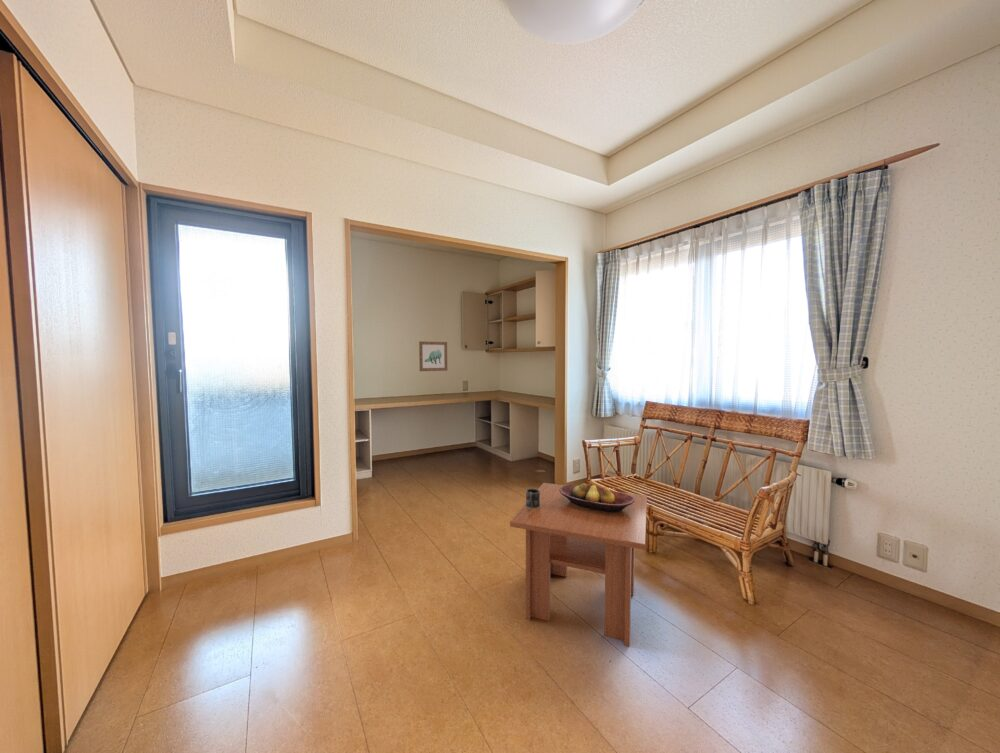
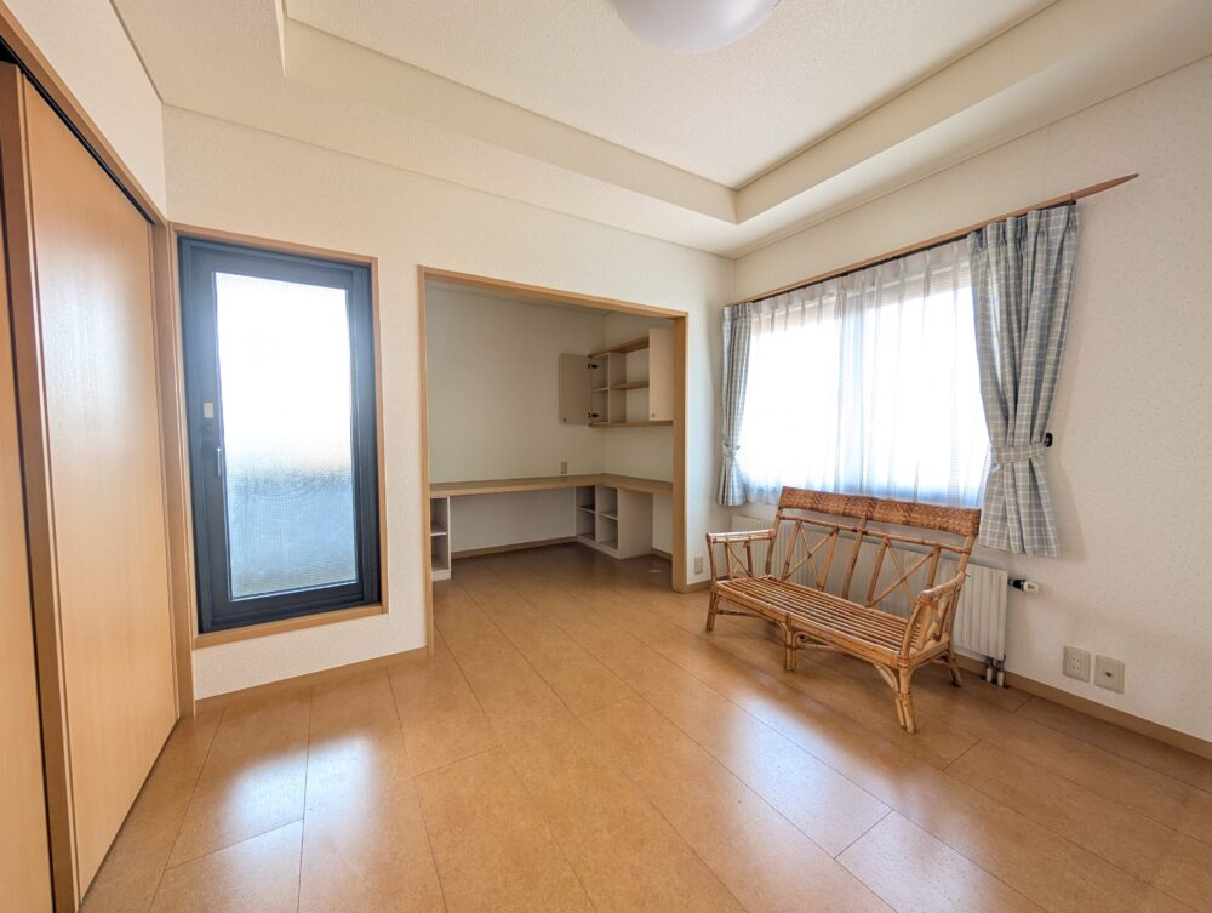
- mug (532, 498)
- wall art (433, 356)
- coffee table (583, 554)
- fruit bowl (595, 494)
